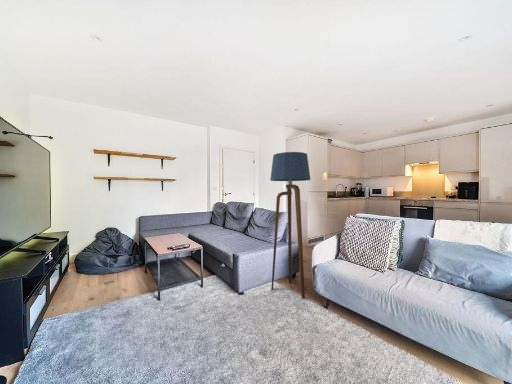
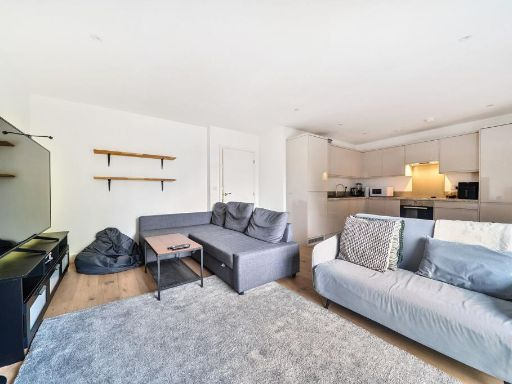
- floor lamp (290, 222)
